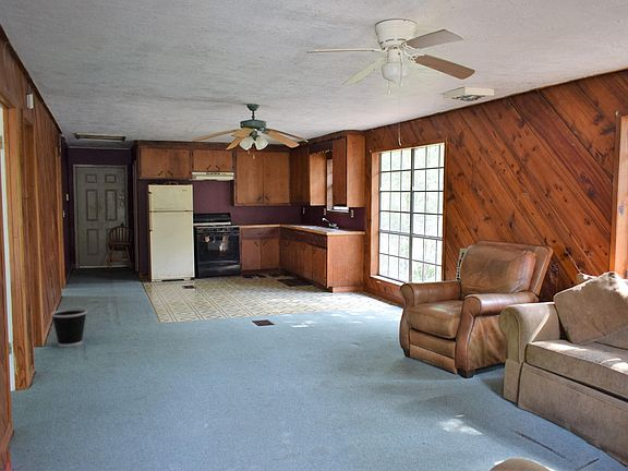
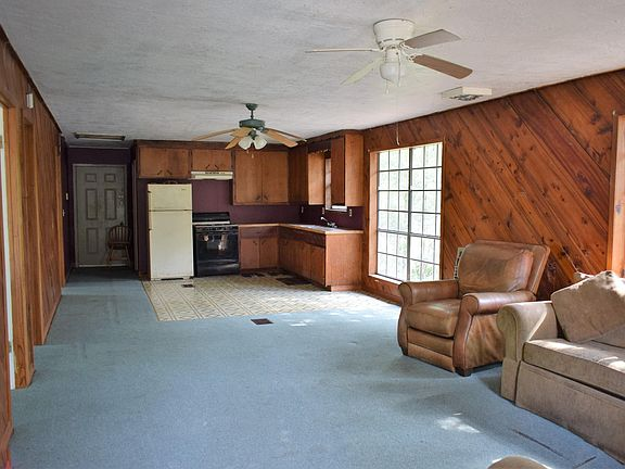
- wastebasket (70, 327)
